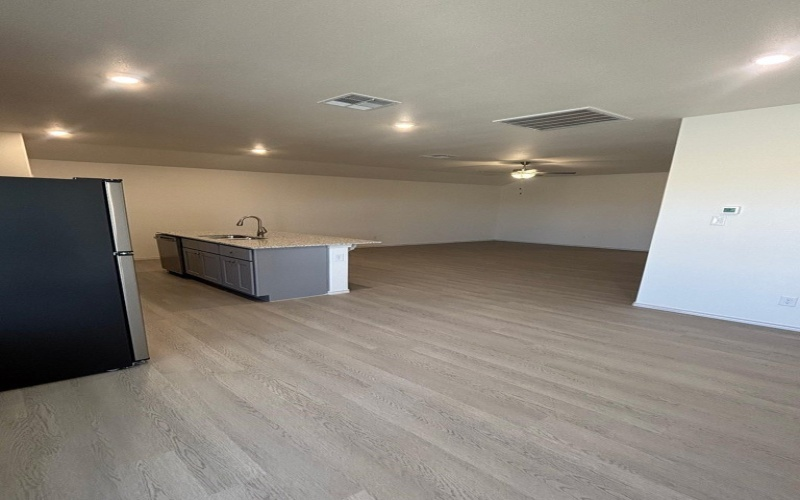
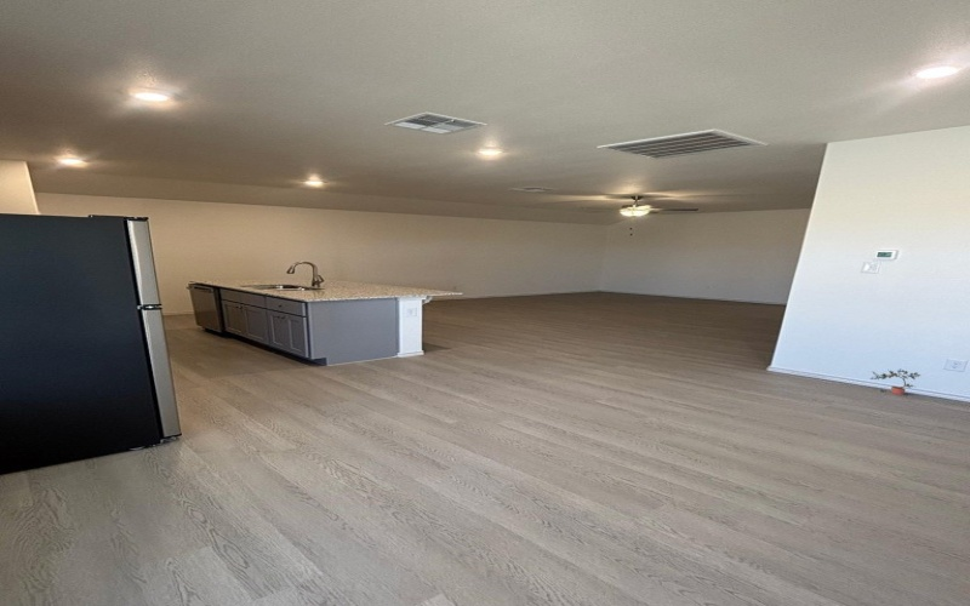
+ potted plant (892, 376)
